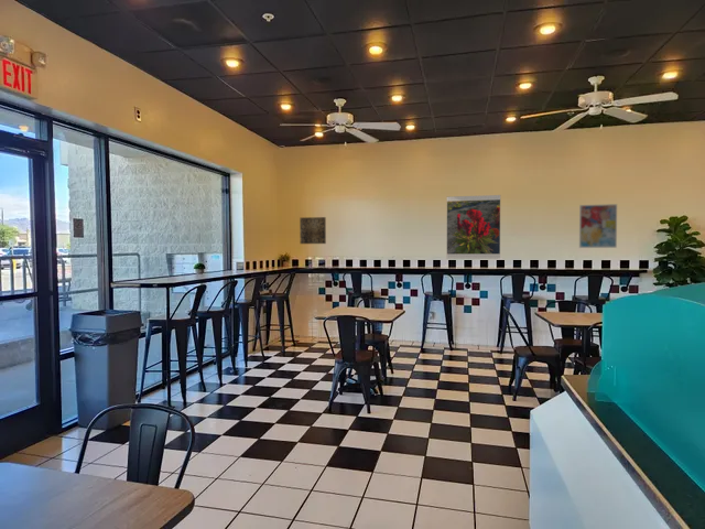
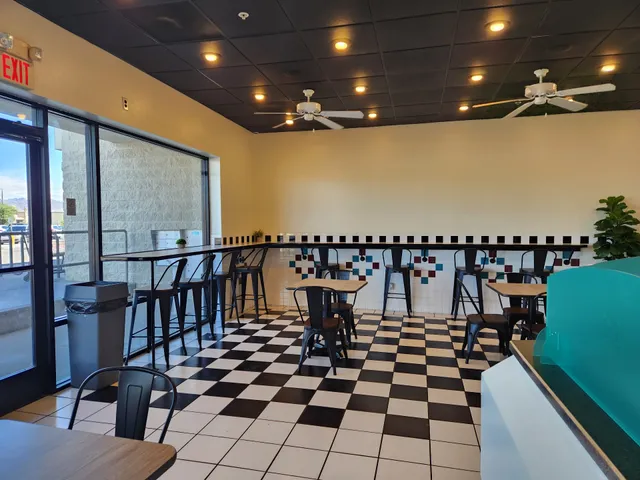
- wall art (313, 230)
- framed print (473, 227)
- wall art (597, 226)
